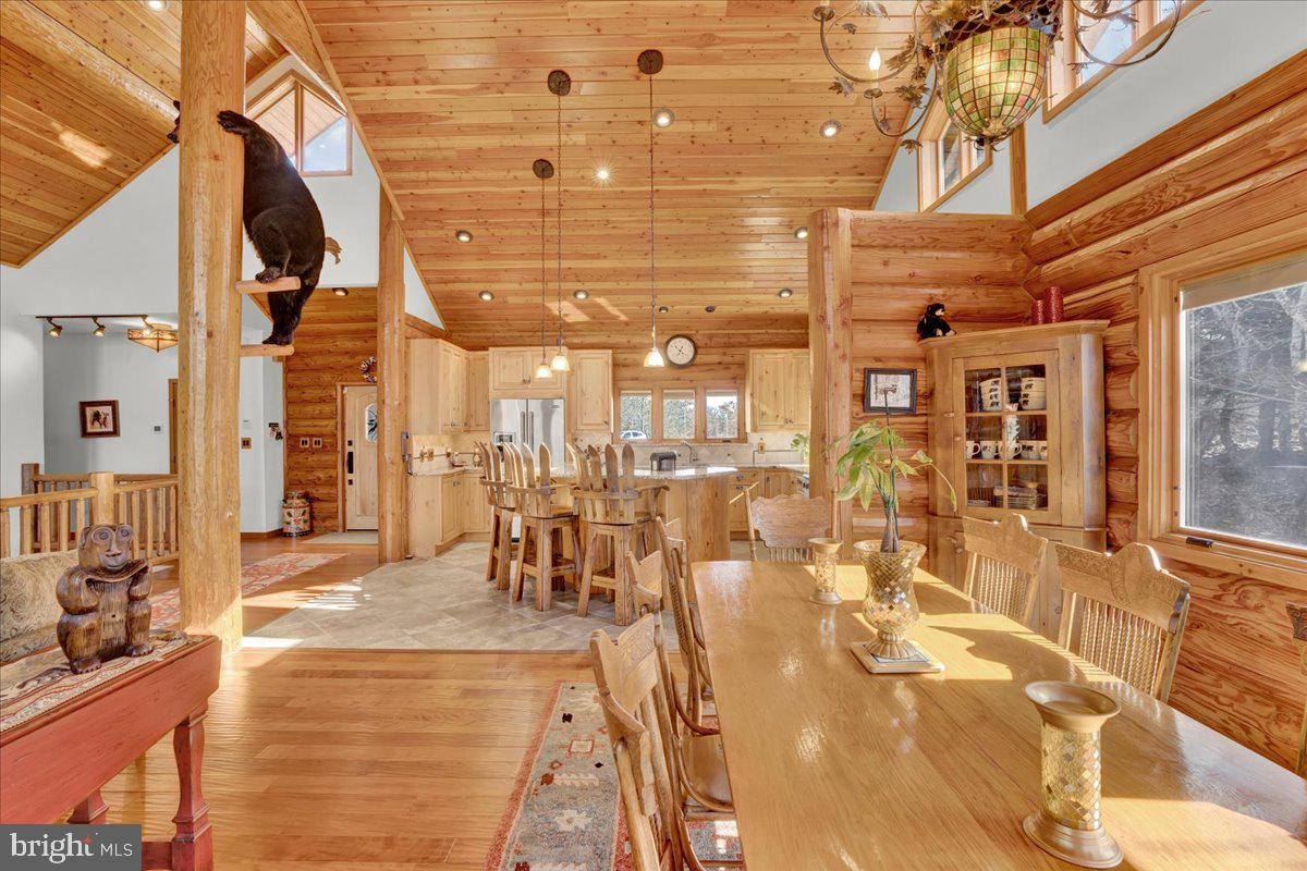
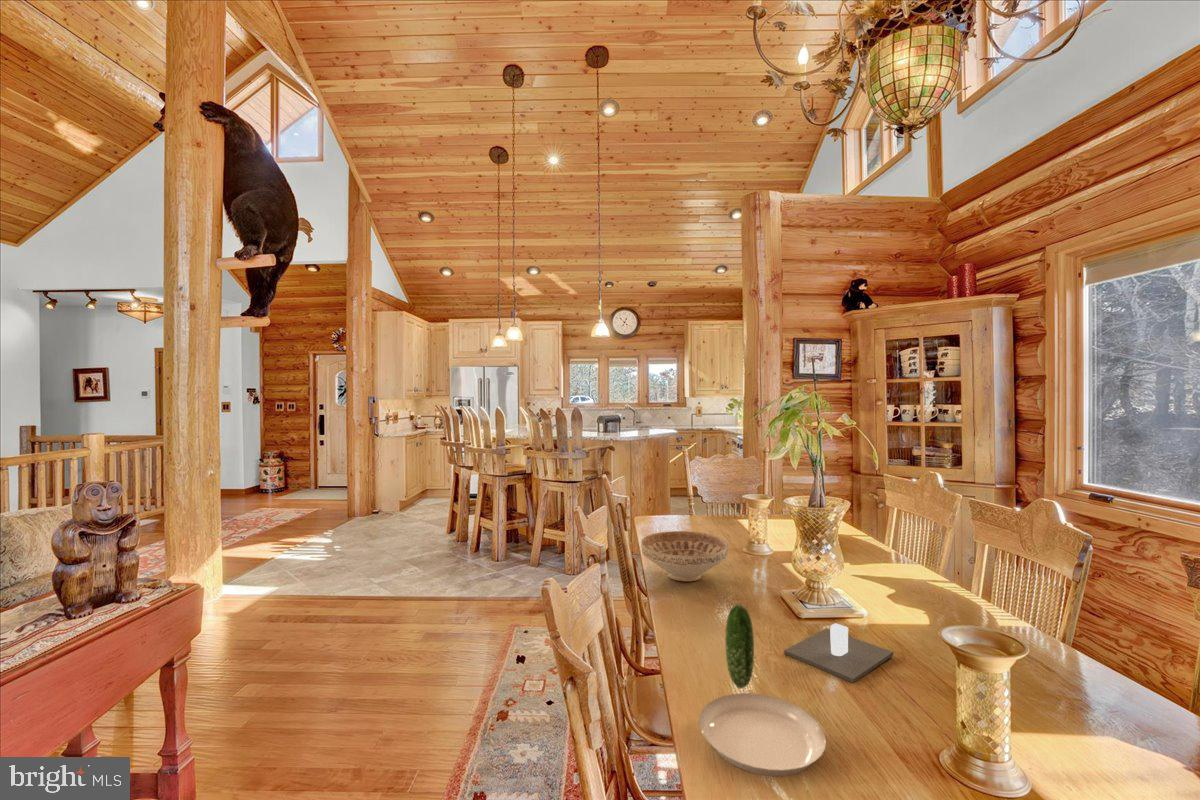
+ plate (753, 662)
+ candle (838, 640)
+ decorative bowl (684, 559)
